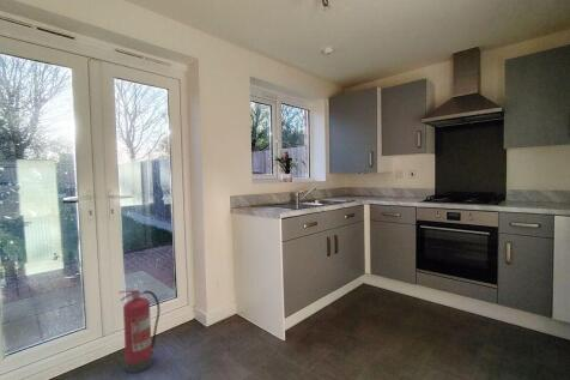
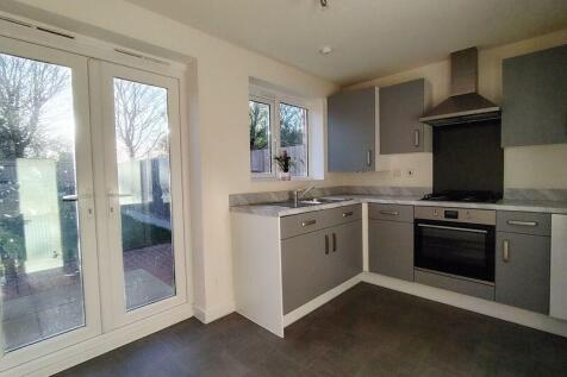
- fire extinguisher (140, 325)
